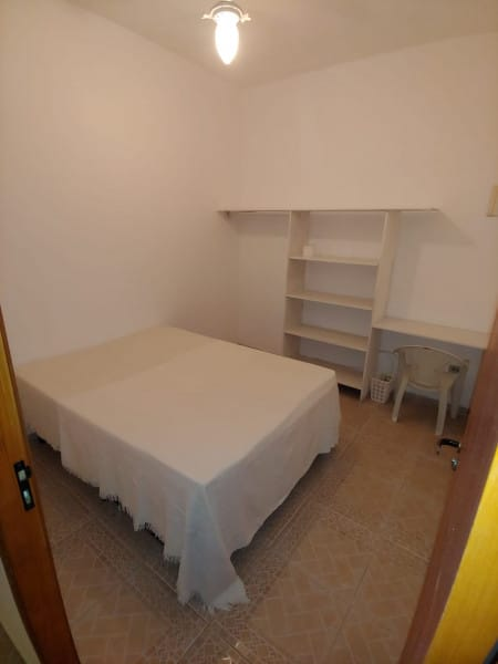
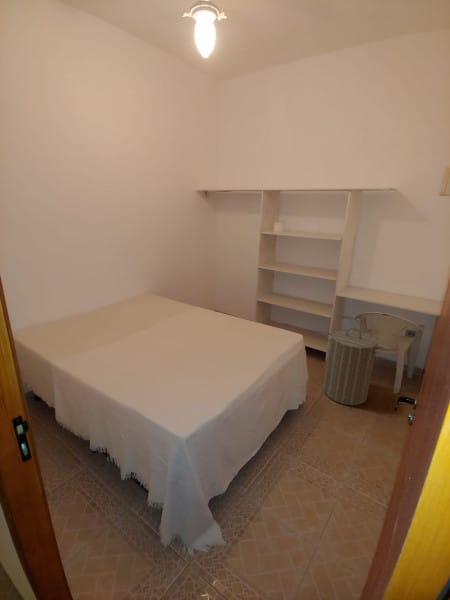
+ laundry hamper (349, 361)
